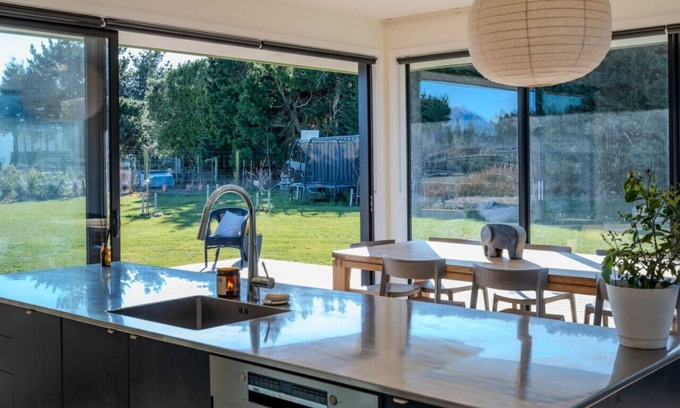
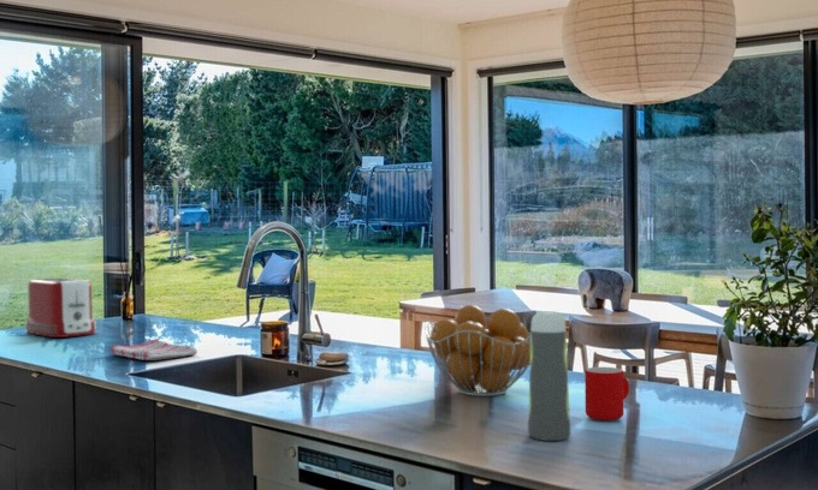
+ toaster (60, 306)
+ mug (610, 392)
+ dish towel (153, 349)
+ water bottle (549, 374)
+ fruit basket (482, 348)
